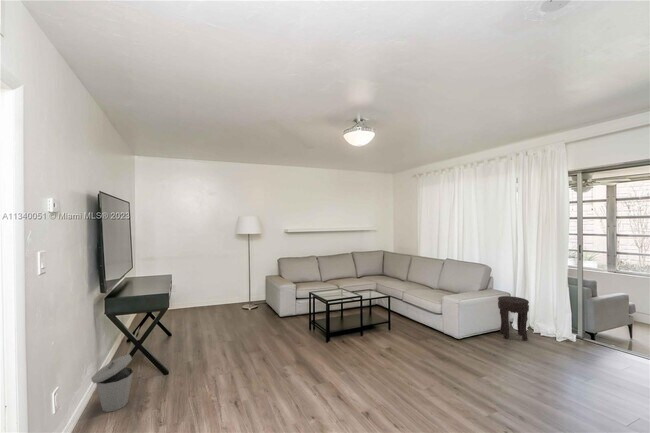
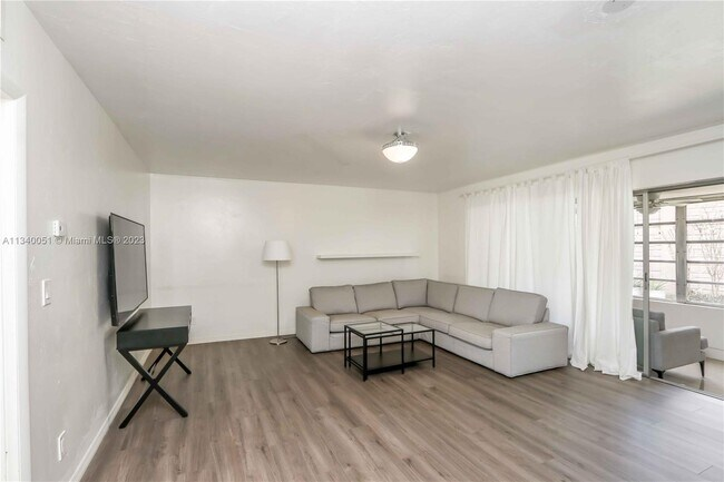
- side table (517, 318)
- trash can (112, 382)
